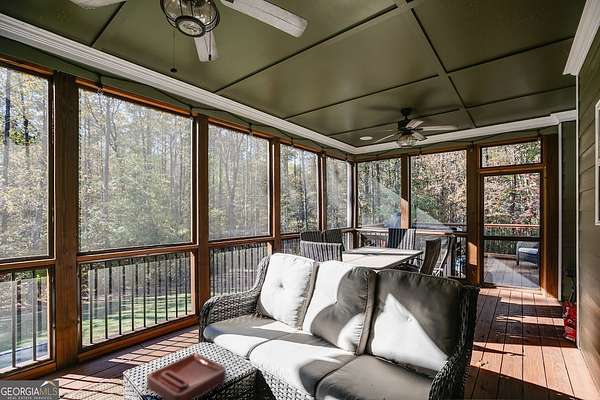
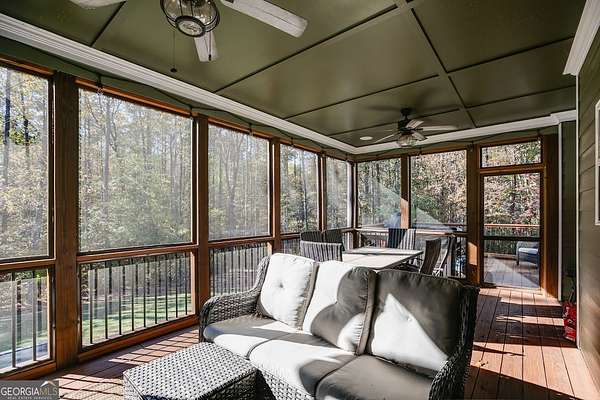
- decorative tray (187, 377)
